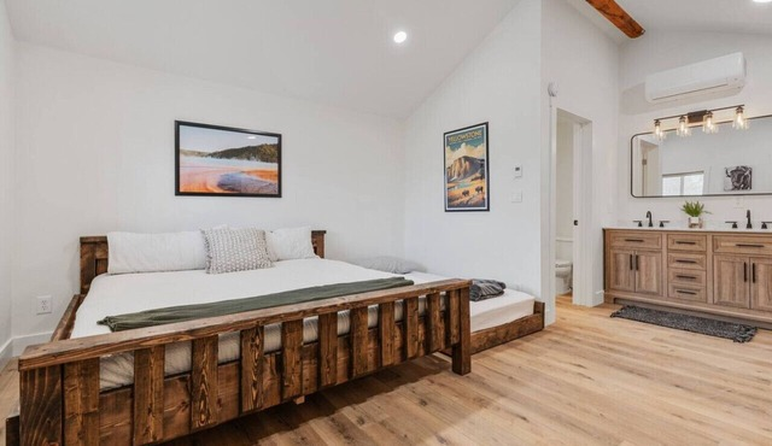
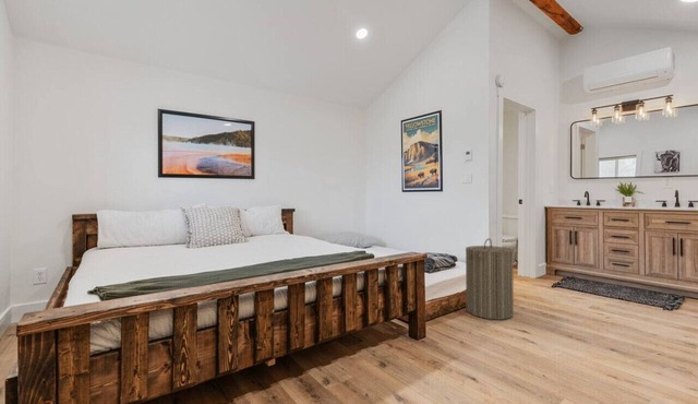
+ laundry hamper (489, 275)
